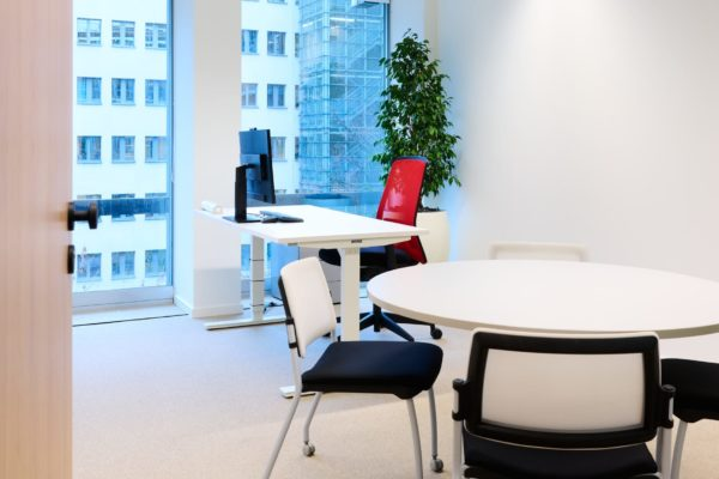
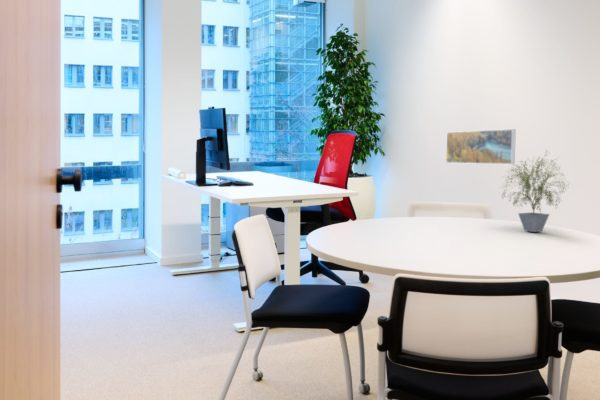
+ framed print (478, 147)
+ potted plant (533, 190)
